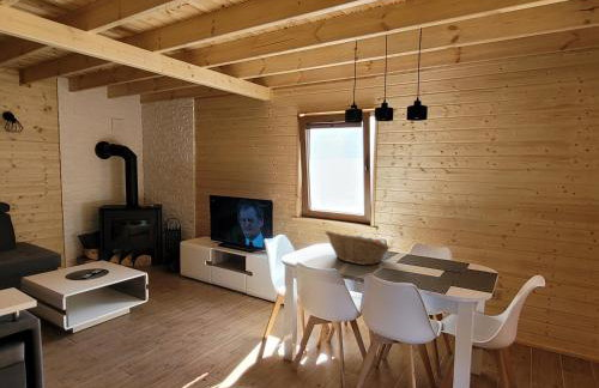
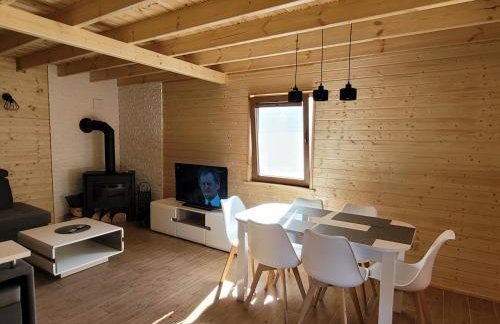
- fruit basket (356, 244)
